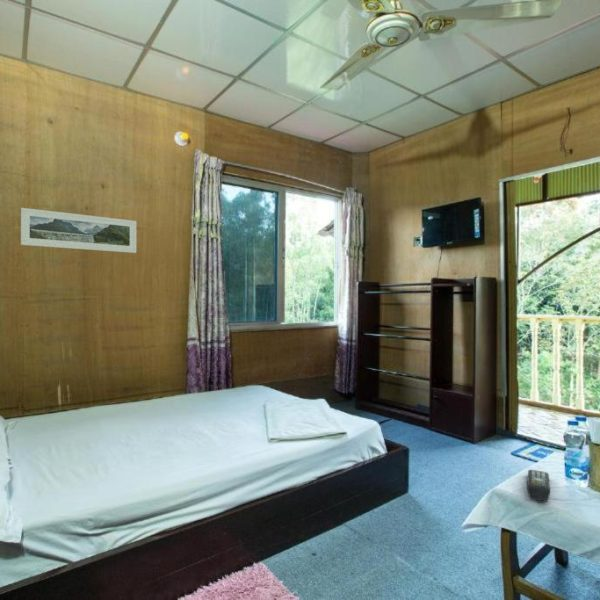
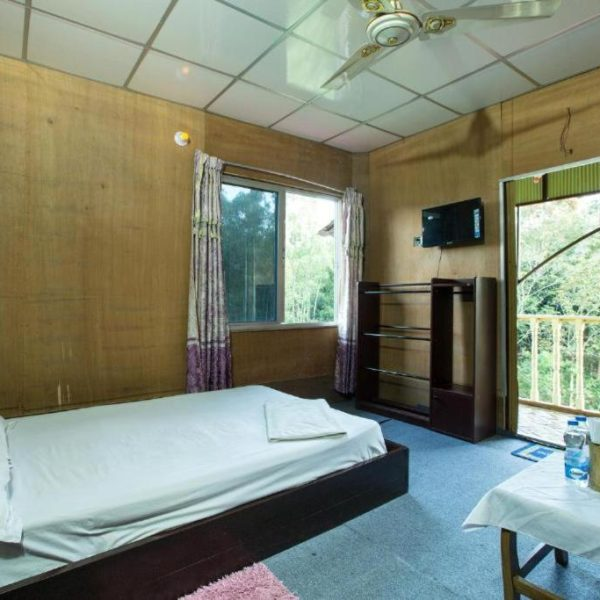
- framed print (82, 232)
- remote control (538, 482)
